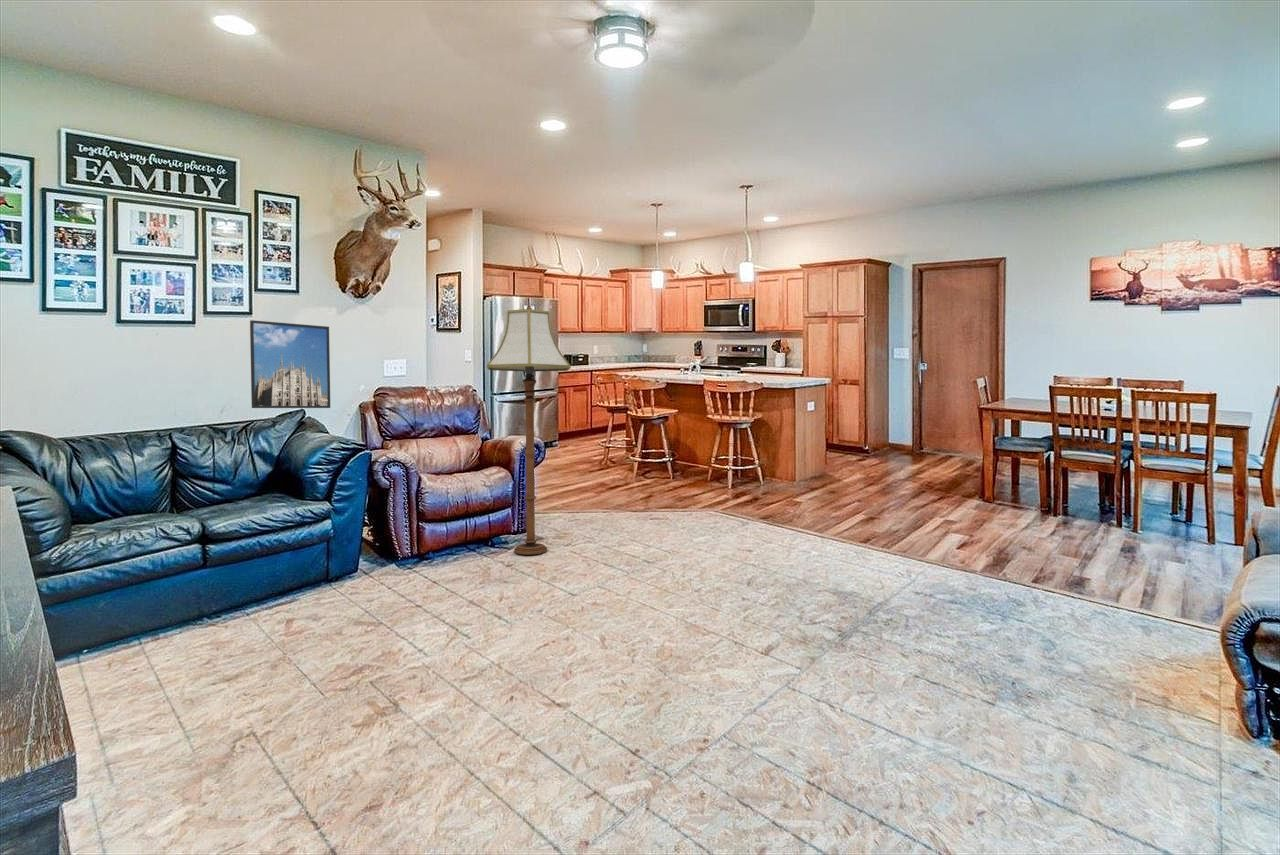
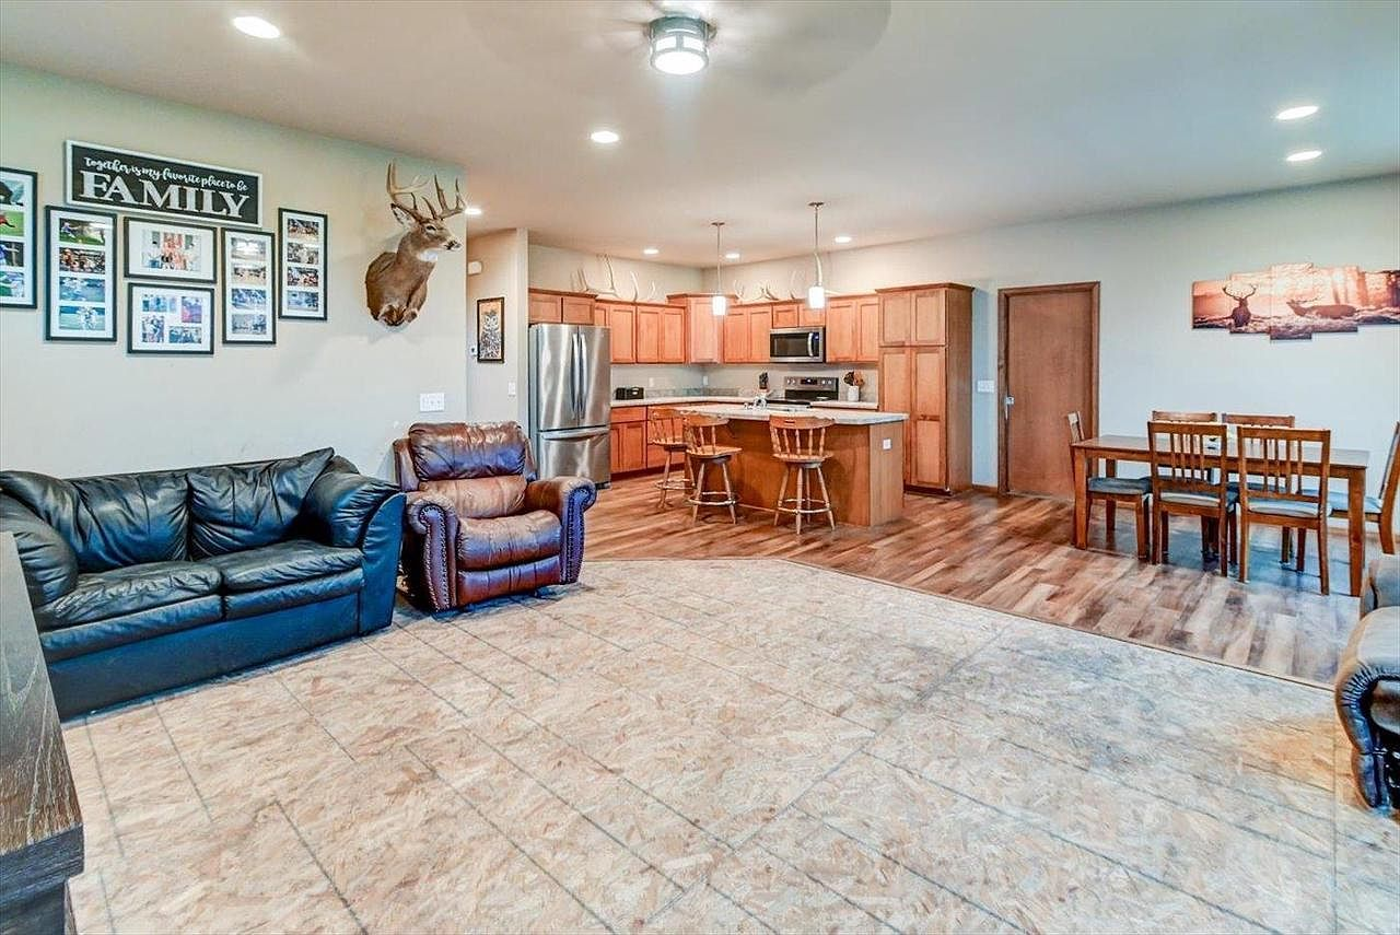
- floor lamp (529, 428)
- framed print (291, 365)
